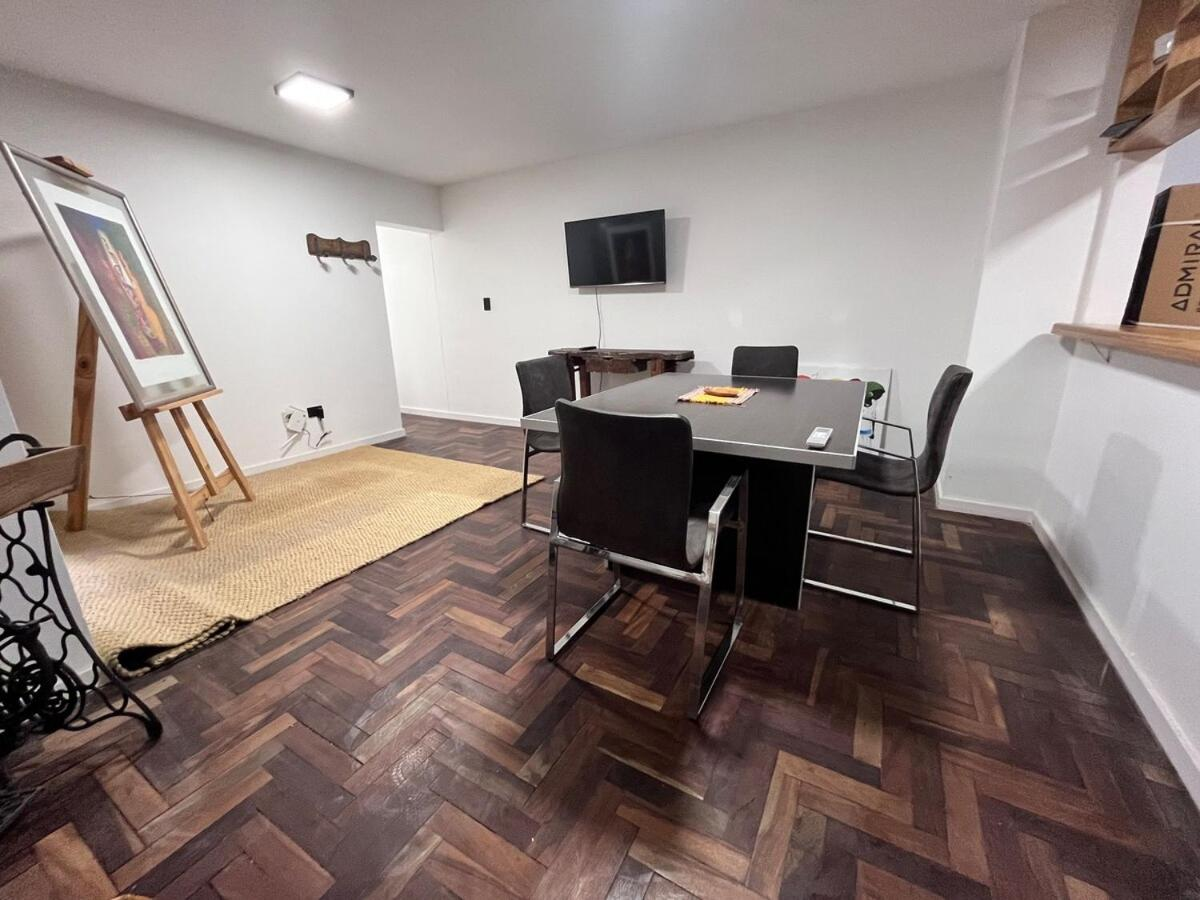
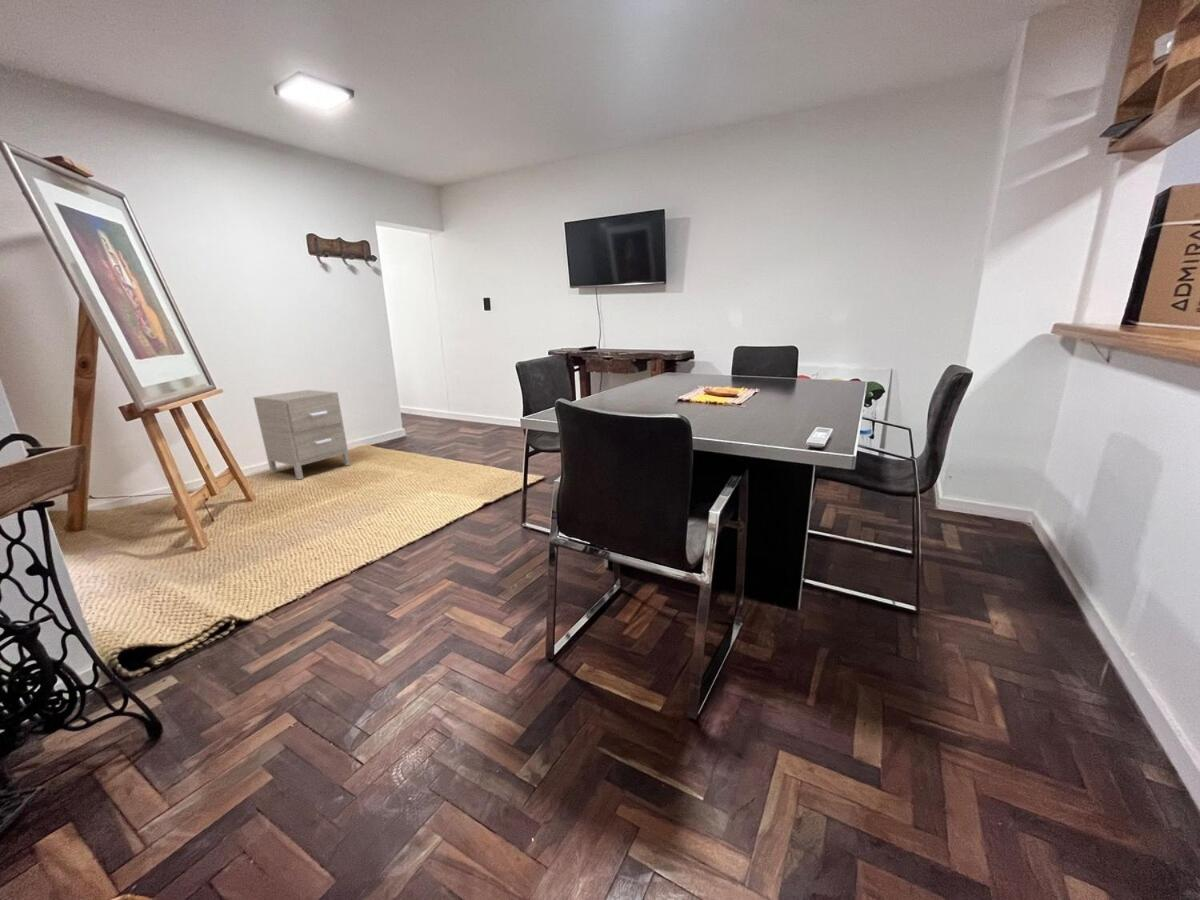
+ nightstand (306, 432)
